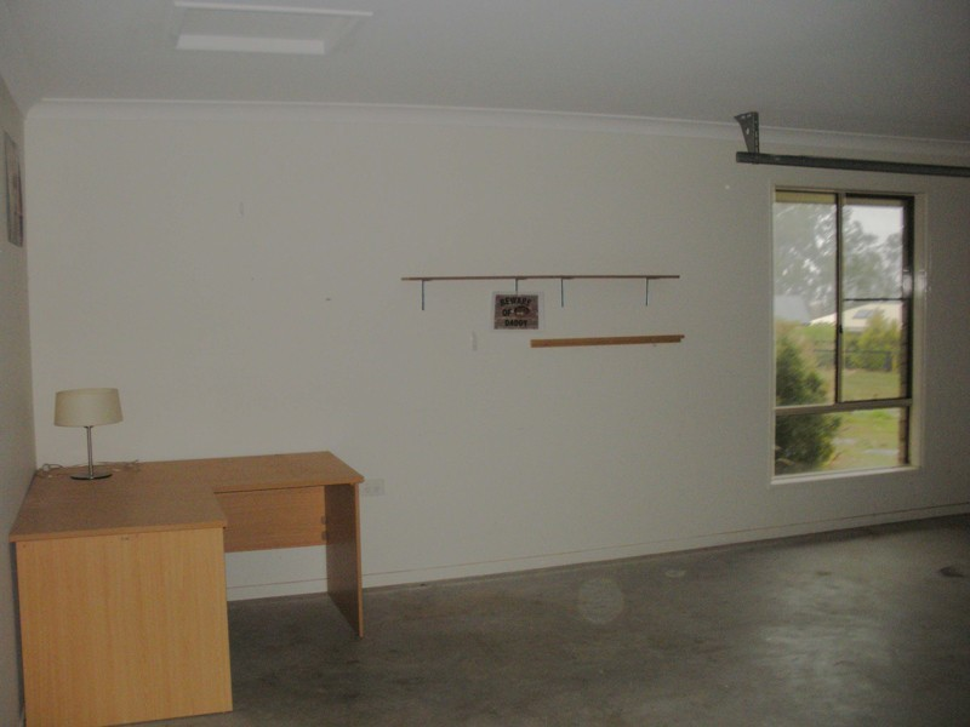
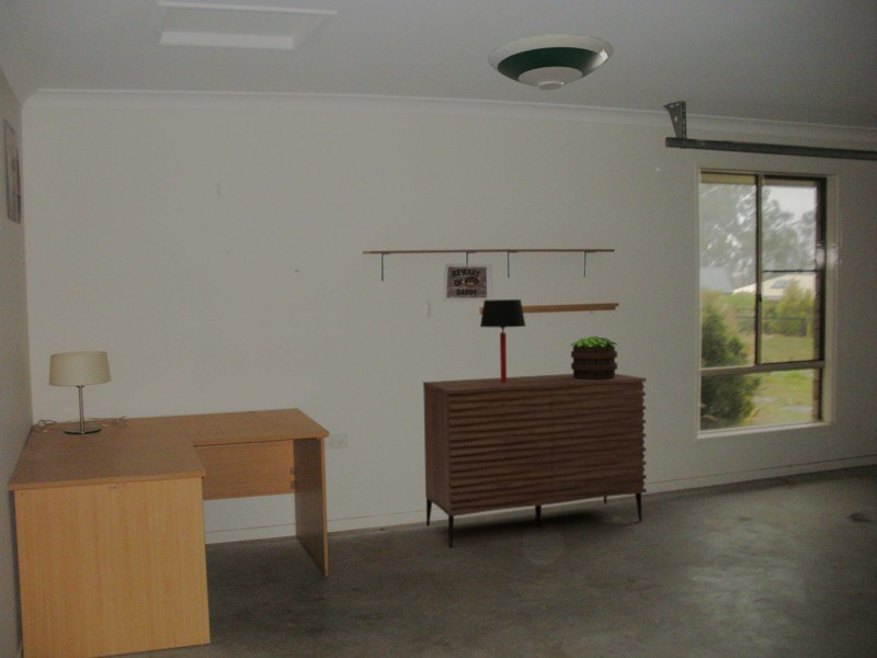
+ sideboard (535, 452)
+ potted plant (593, 356)
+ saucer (549, 71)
+ table lamp (502, 340)
